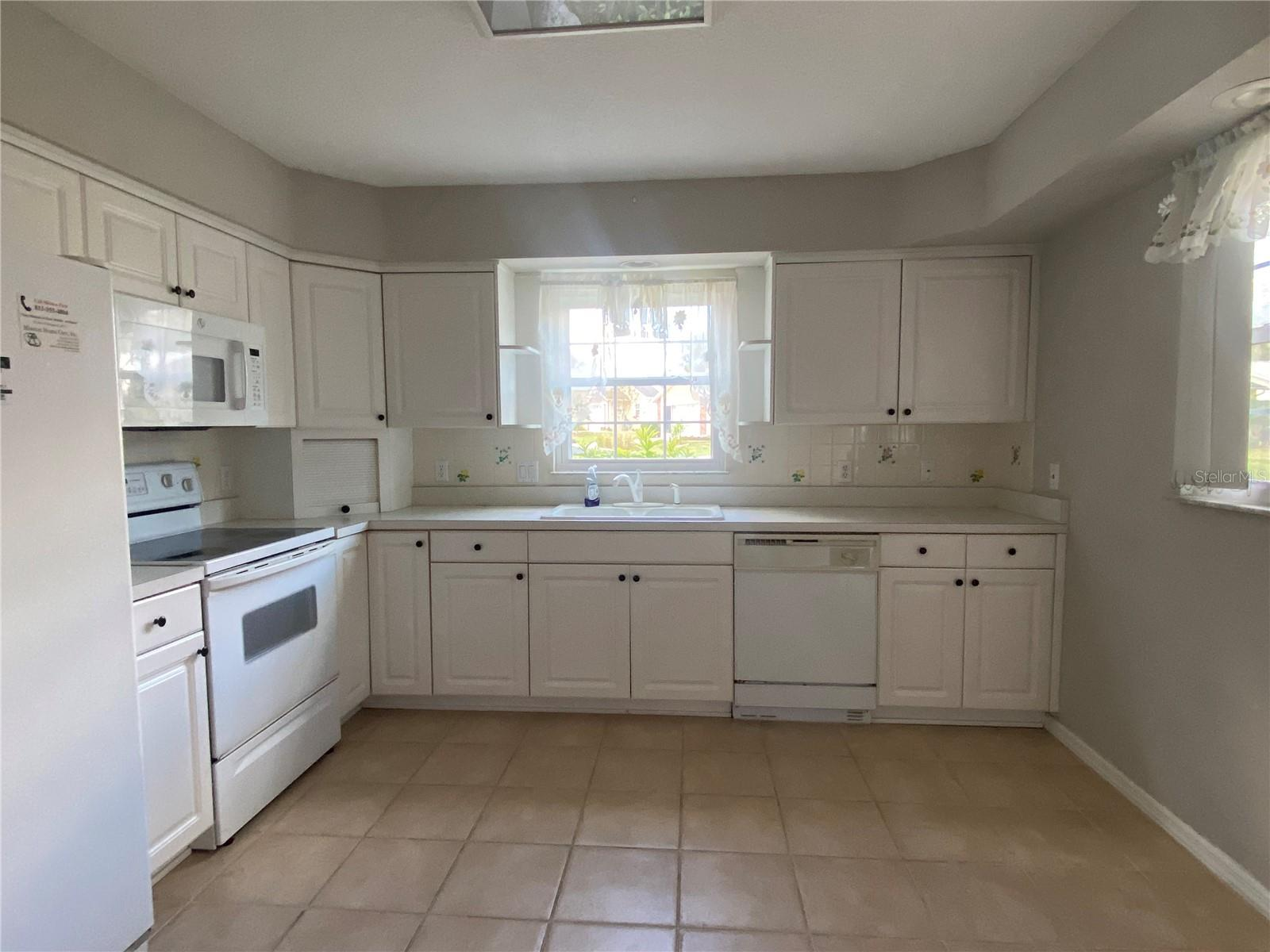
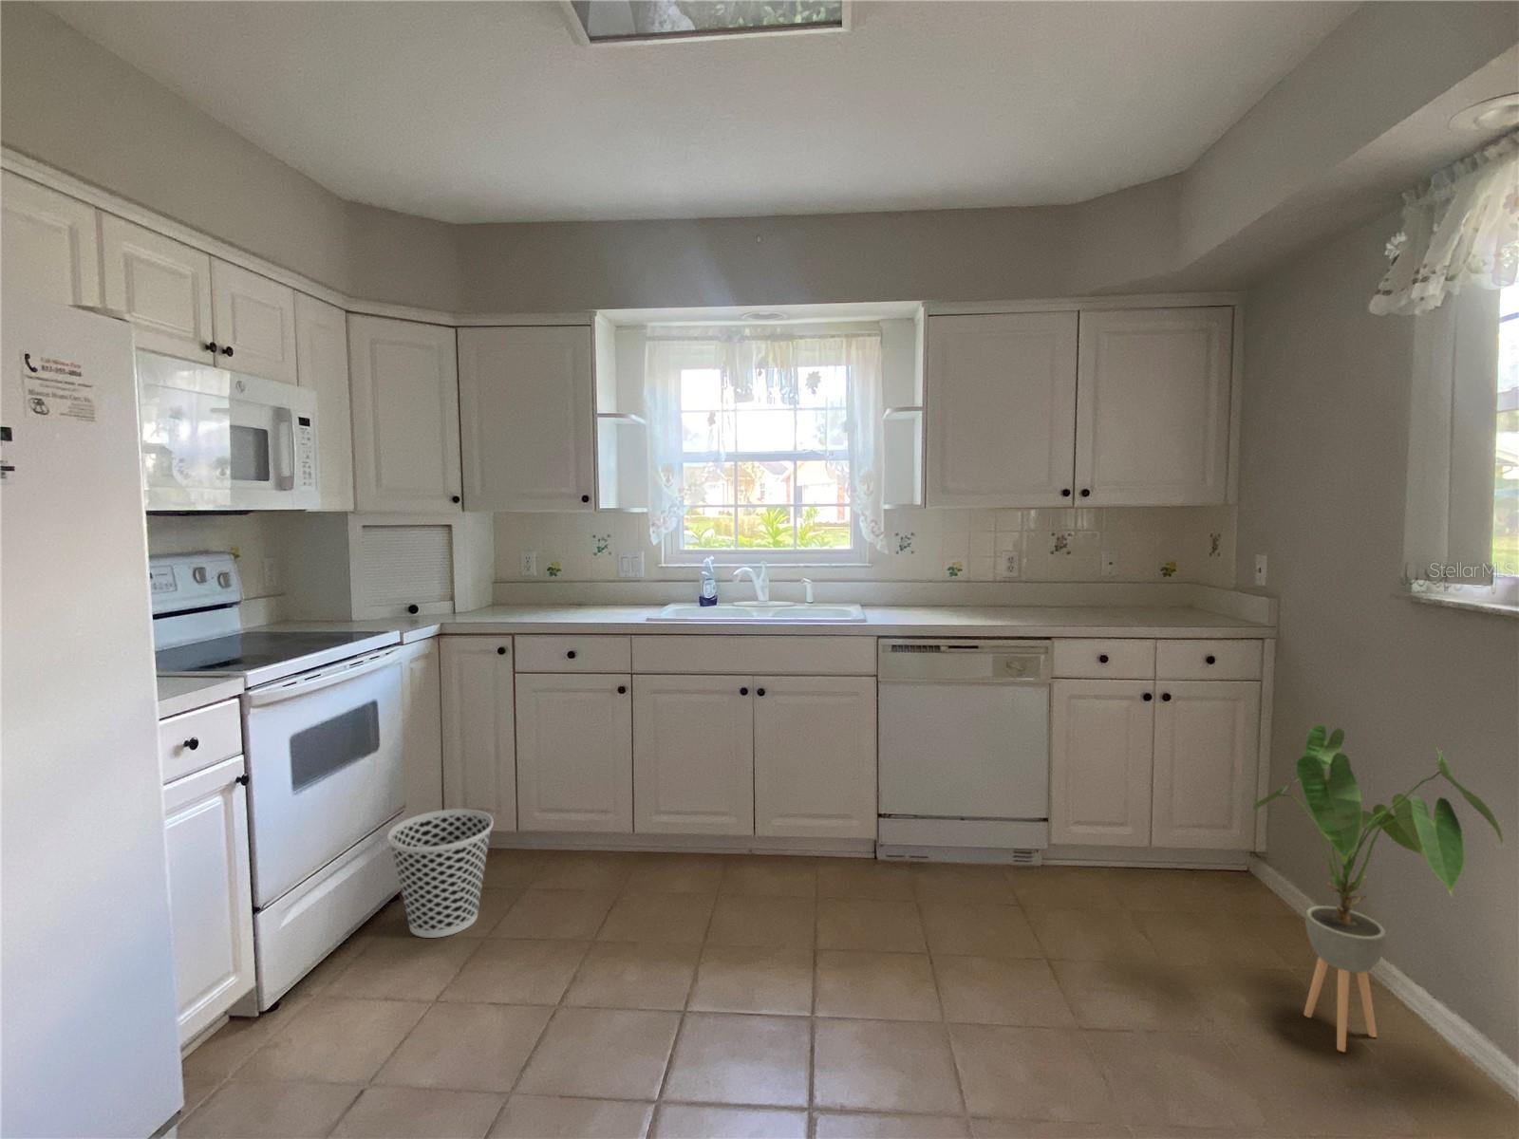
+ house plant (1365, 896)
+ wastebasket (443, 873)
